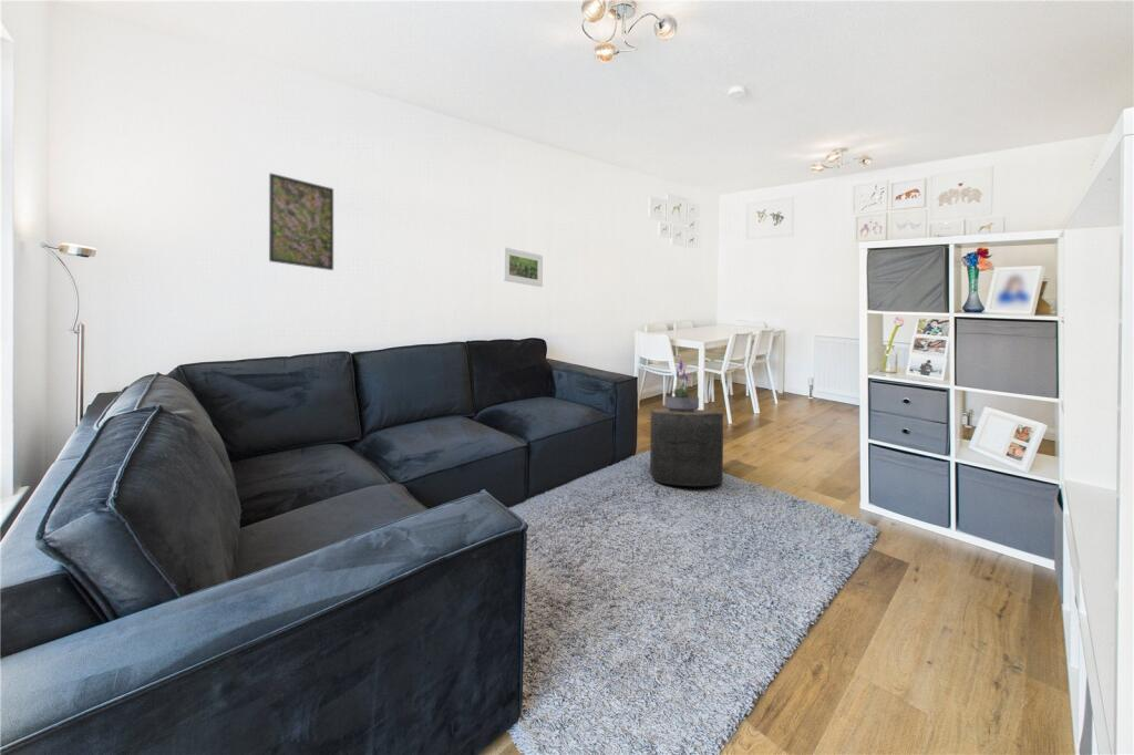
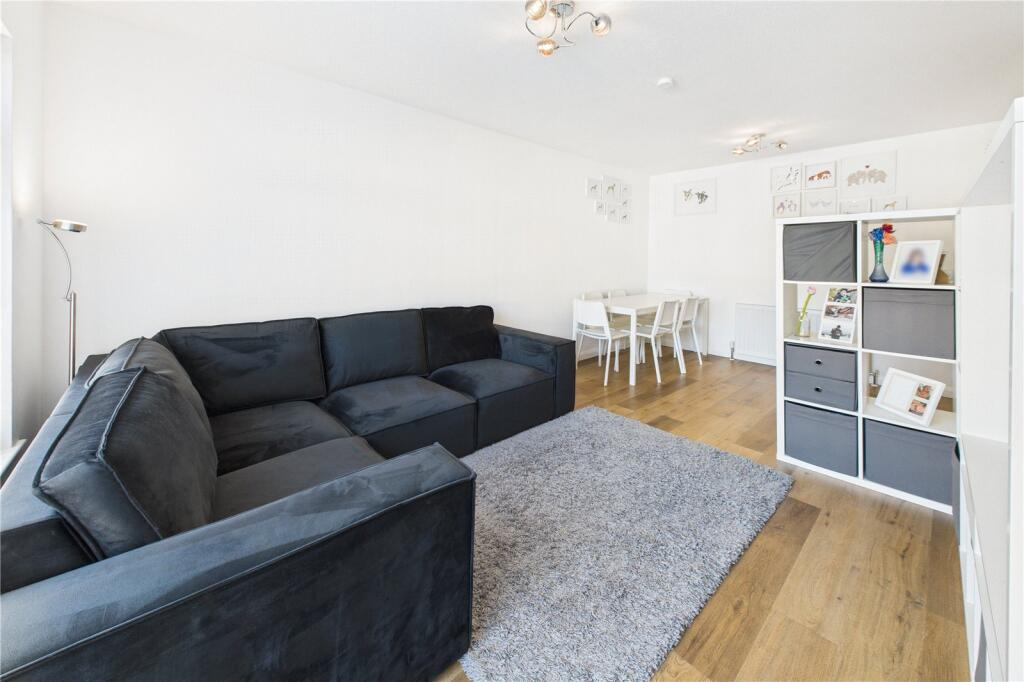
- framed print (523, 267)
- potted plant (681, 383)
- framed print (302, 224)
- stool (684, 444)
